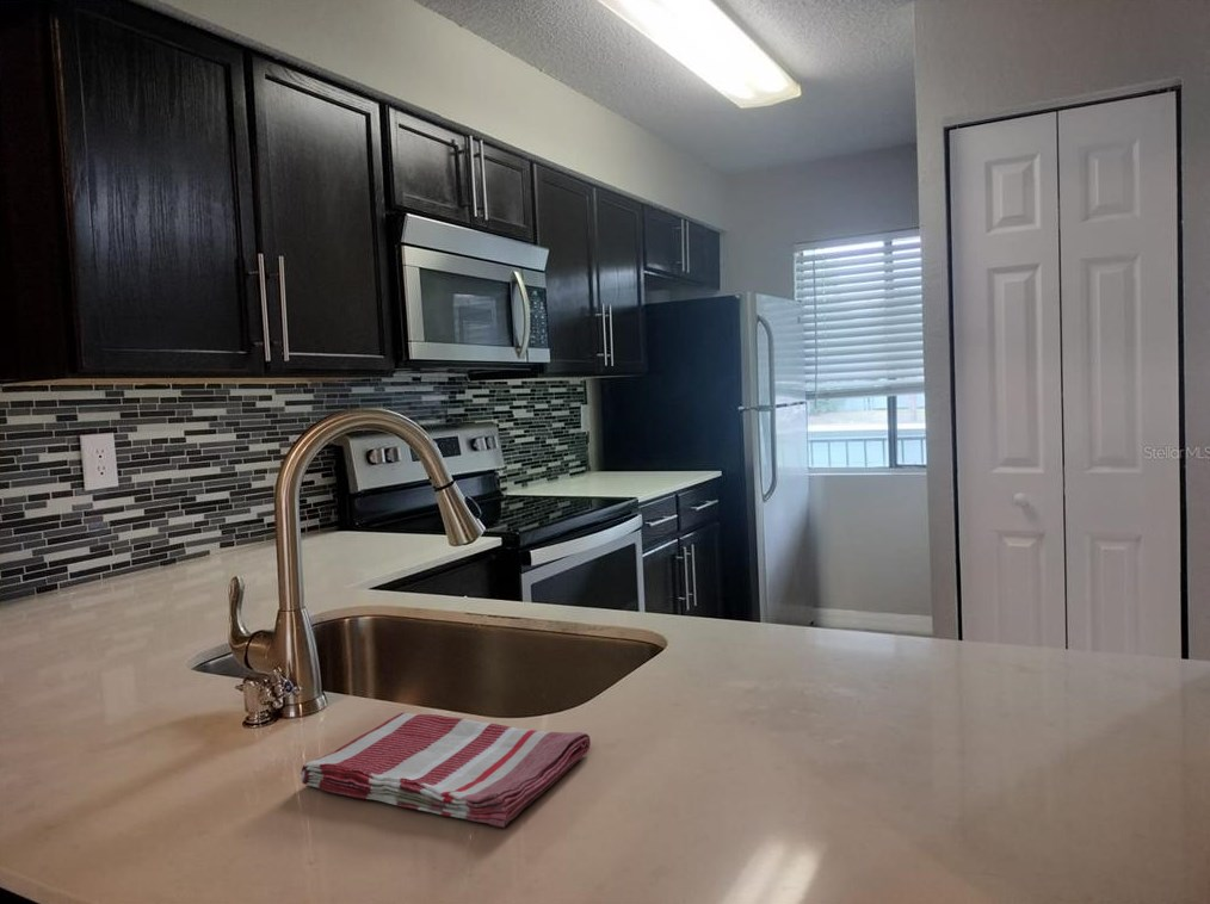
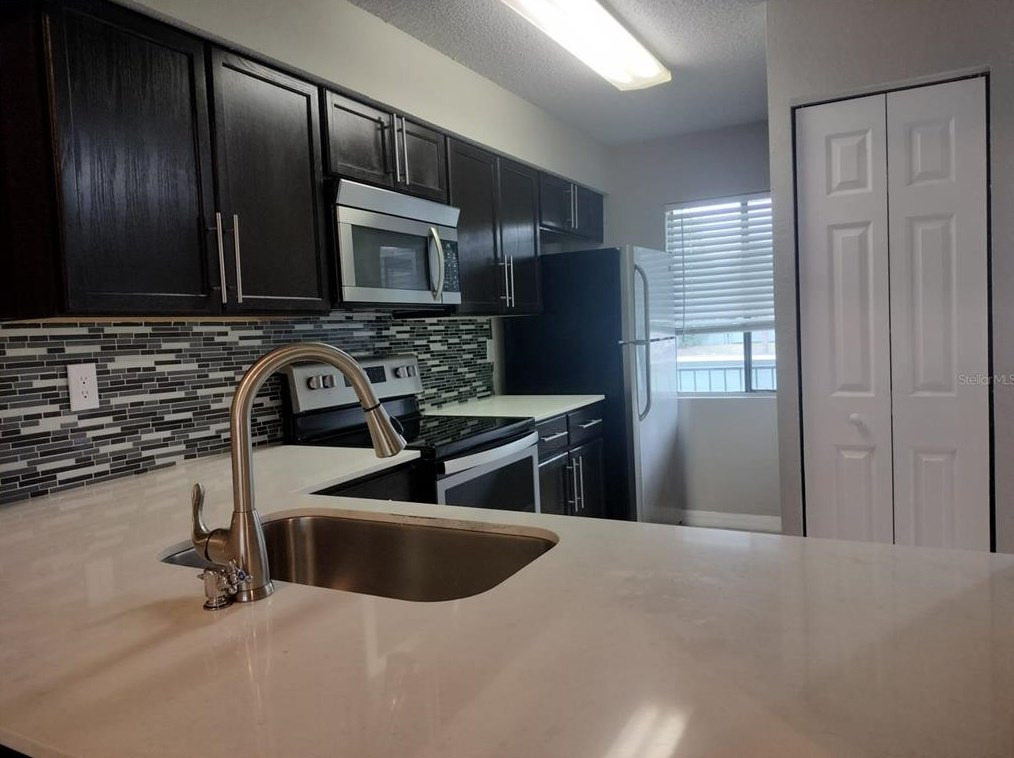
- dish towel (447, 755)
